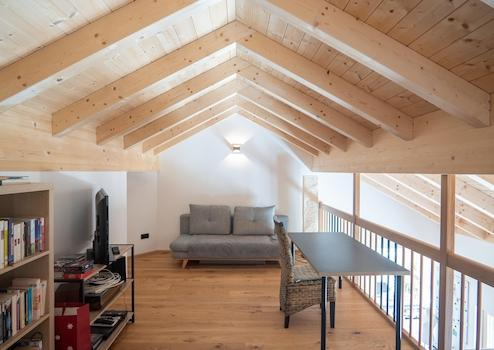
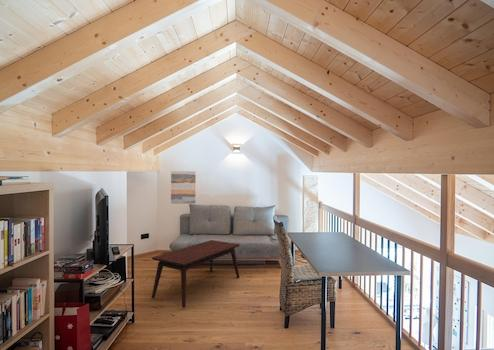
+ wall art (183, 187)
+ coffee table (199, 264)
